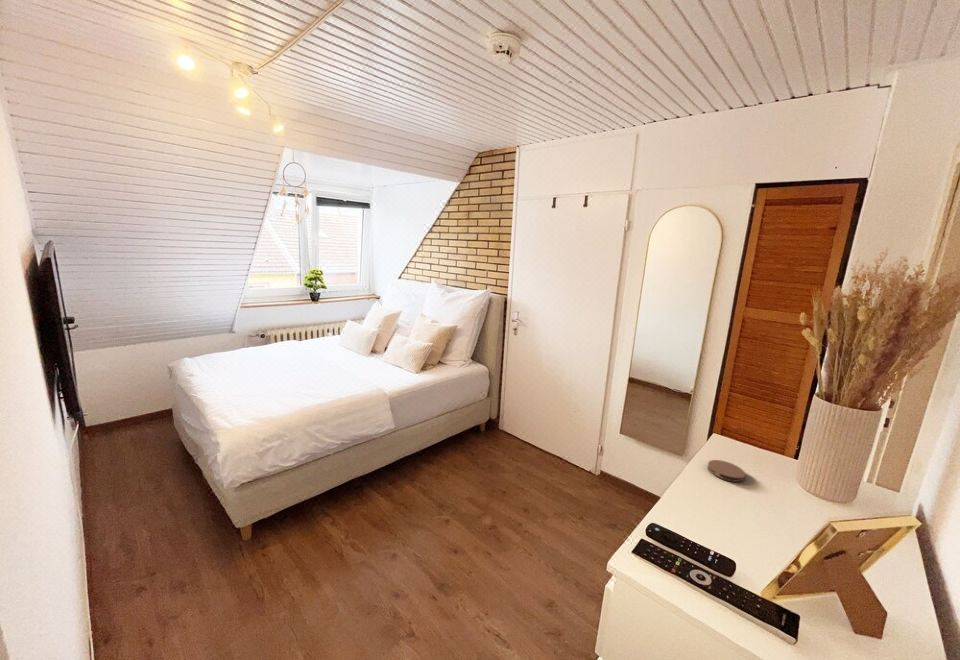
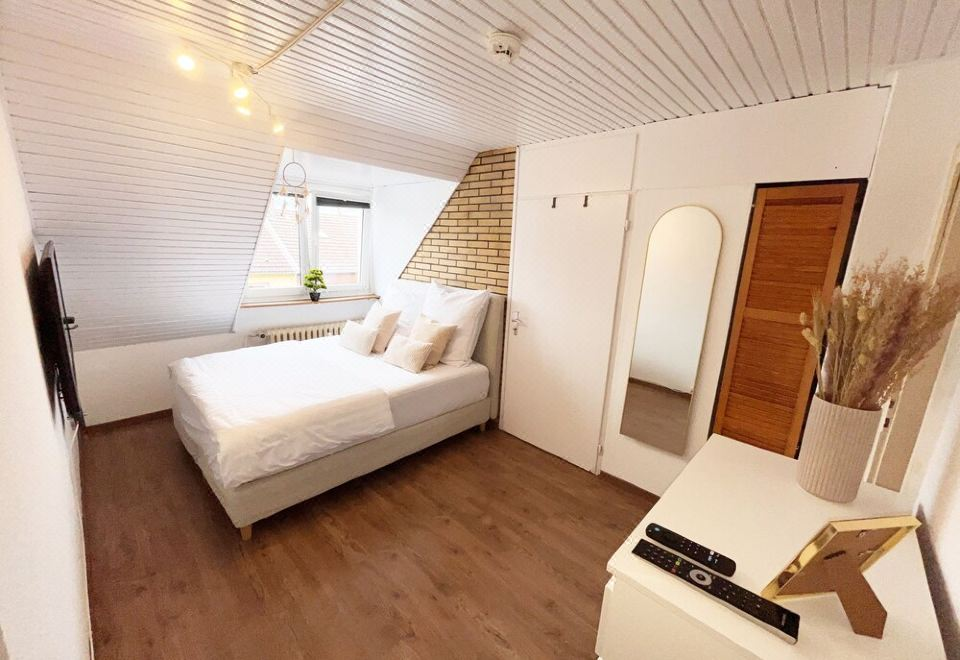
- coaster (725, 470)
